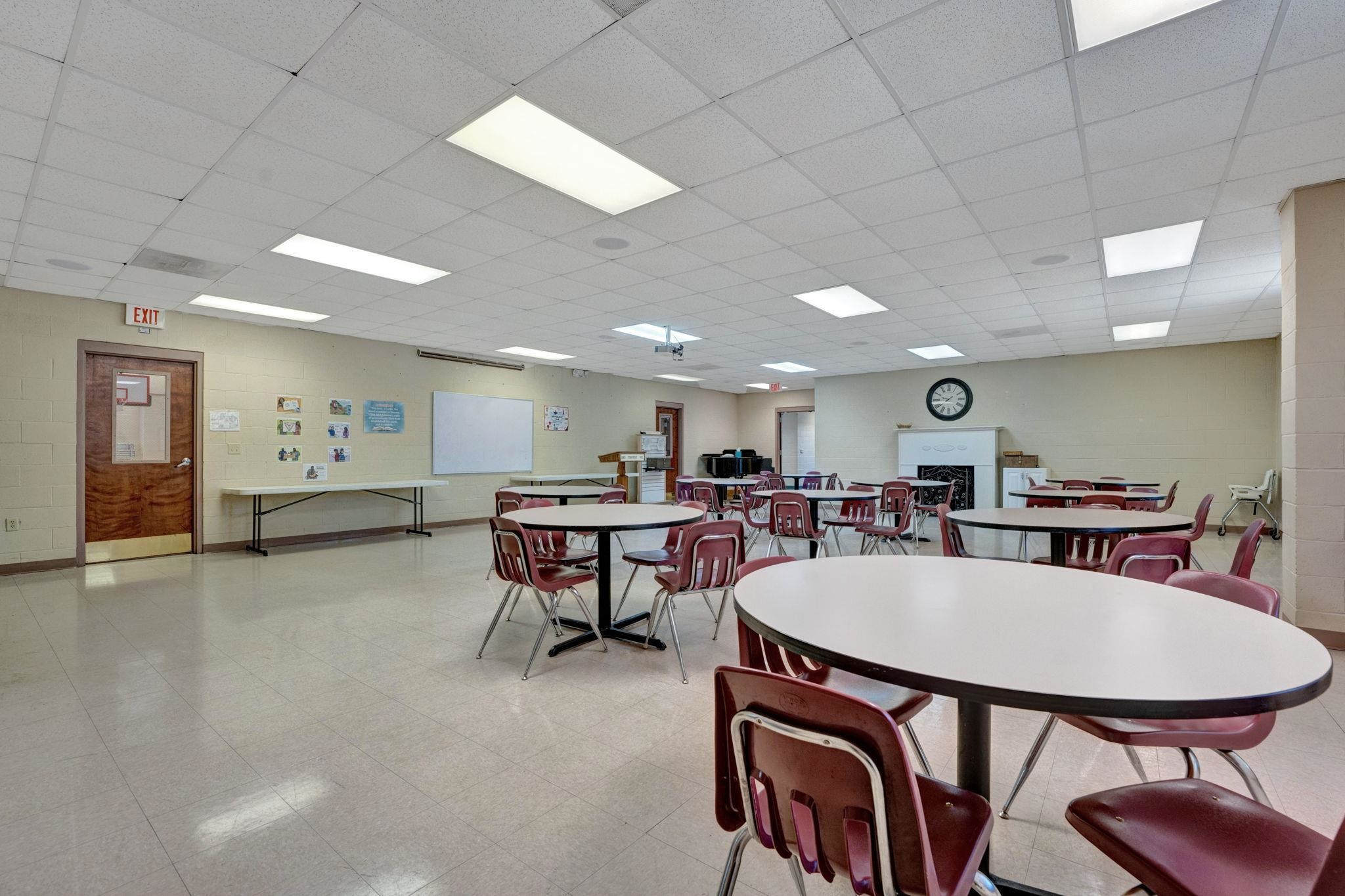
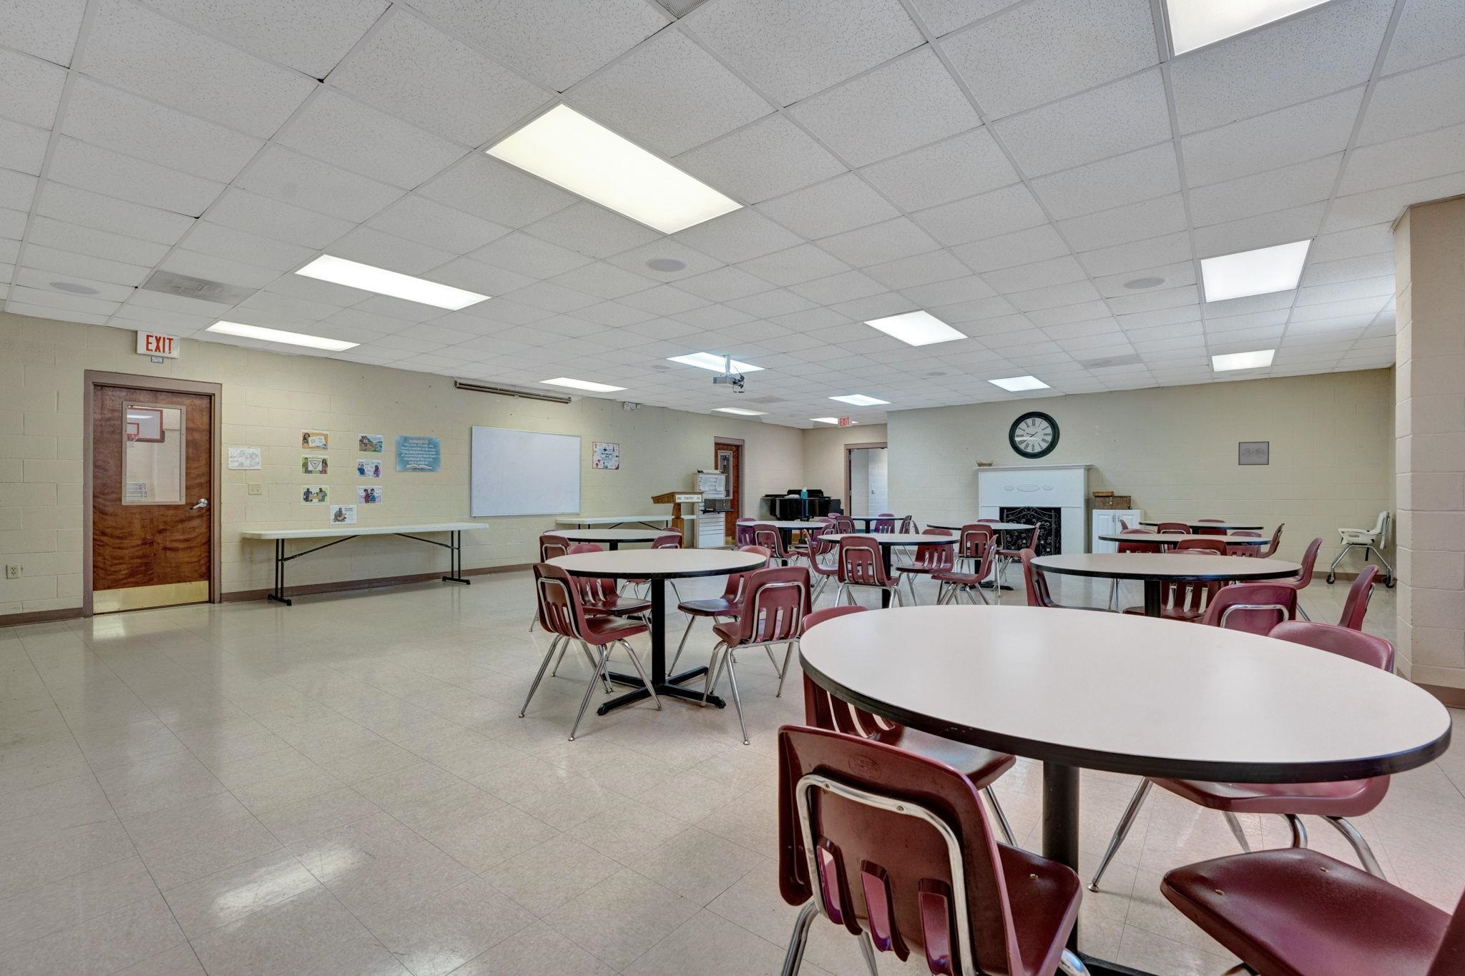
+ wall art (1254, 453)
